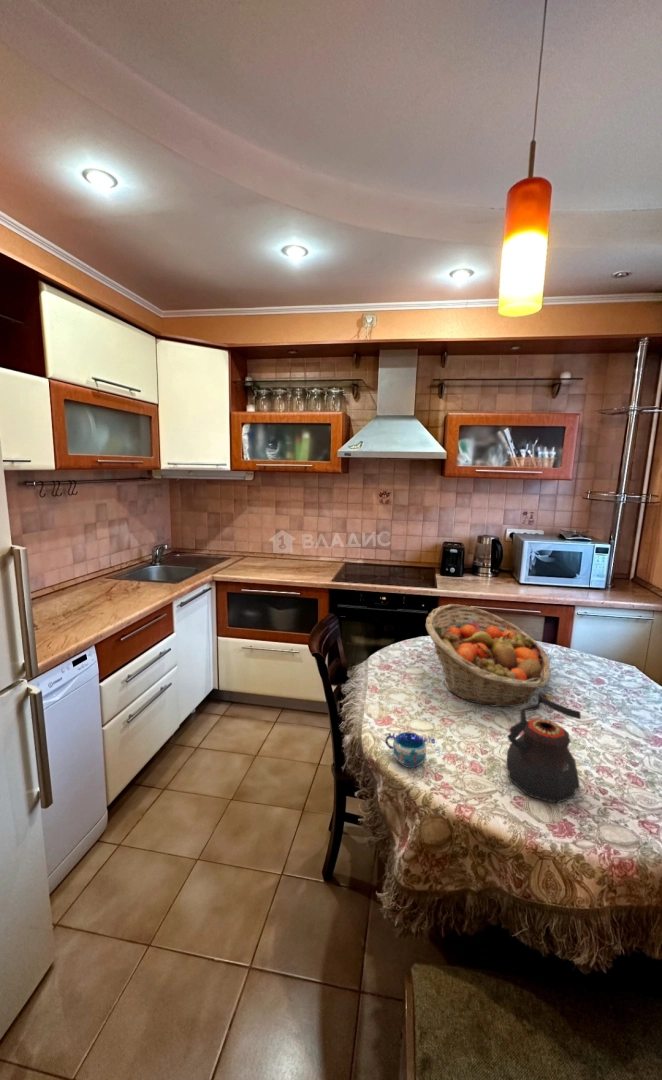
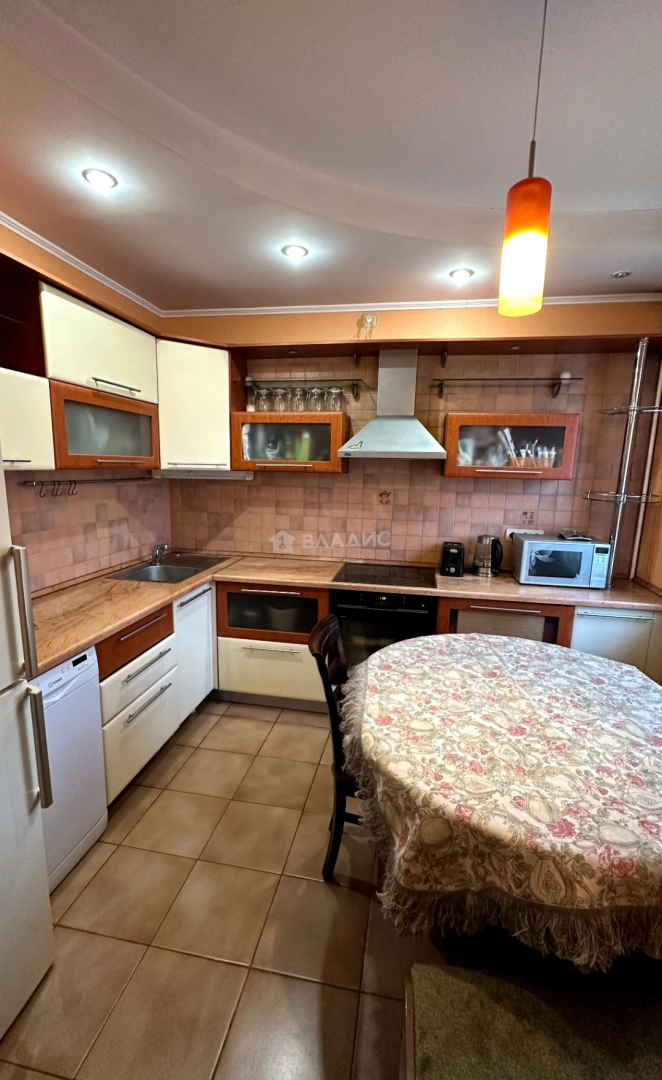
- teapot (542, 740)
- mug (408, 745)
- fruit basket (486, 651)
